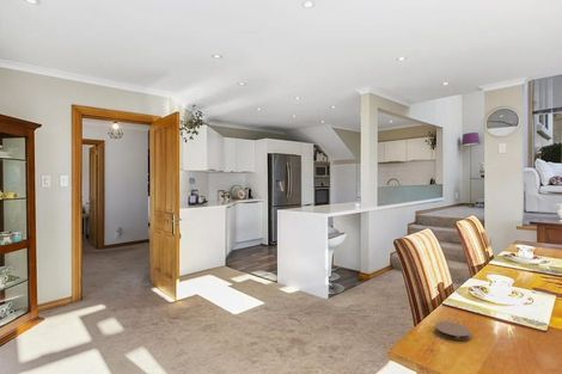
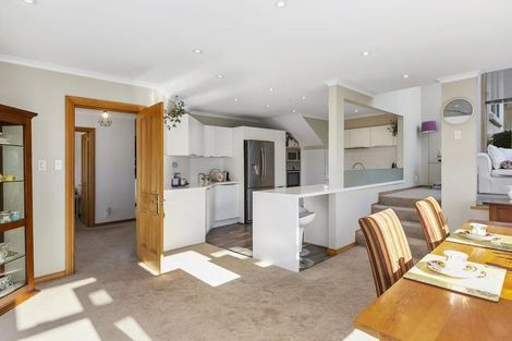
- coaster (452, 330)
